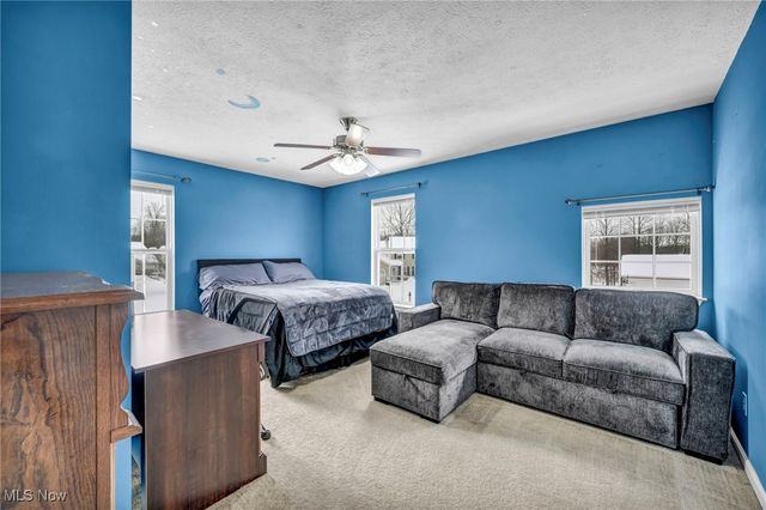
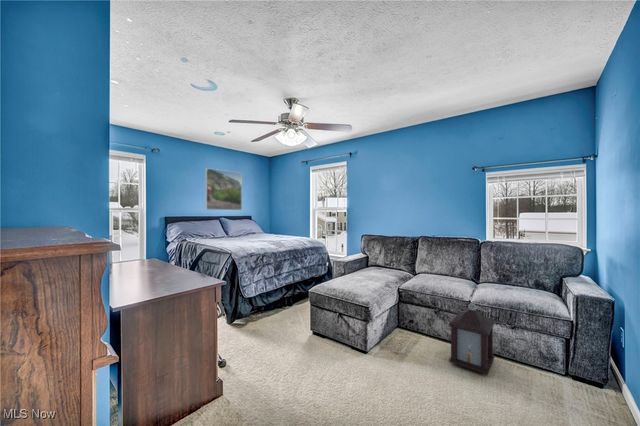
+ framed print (224, 190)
+ lantern (472, 332)
